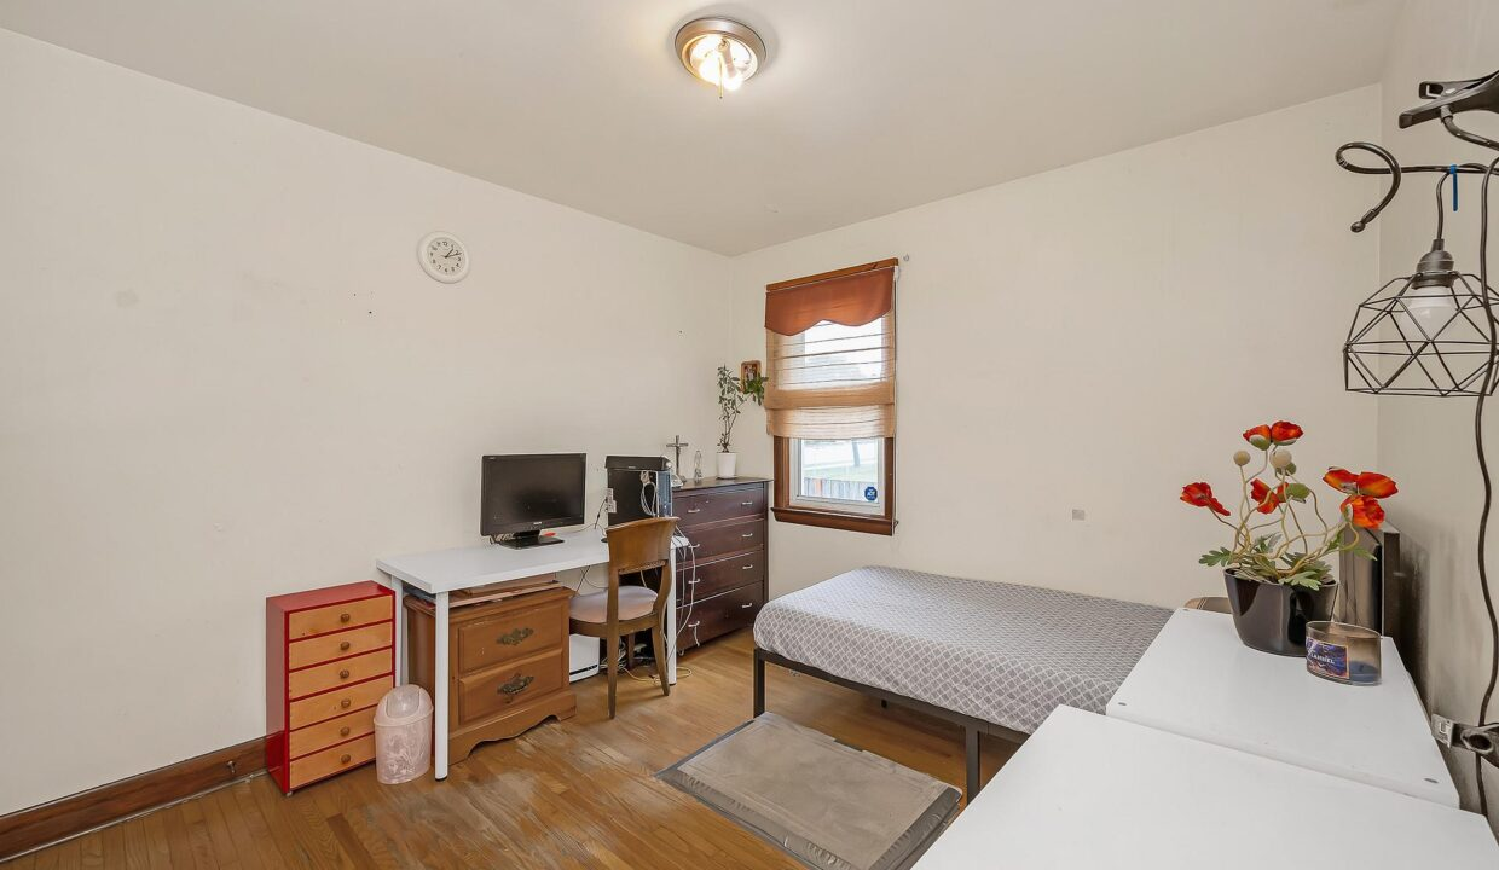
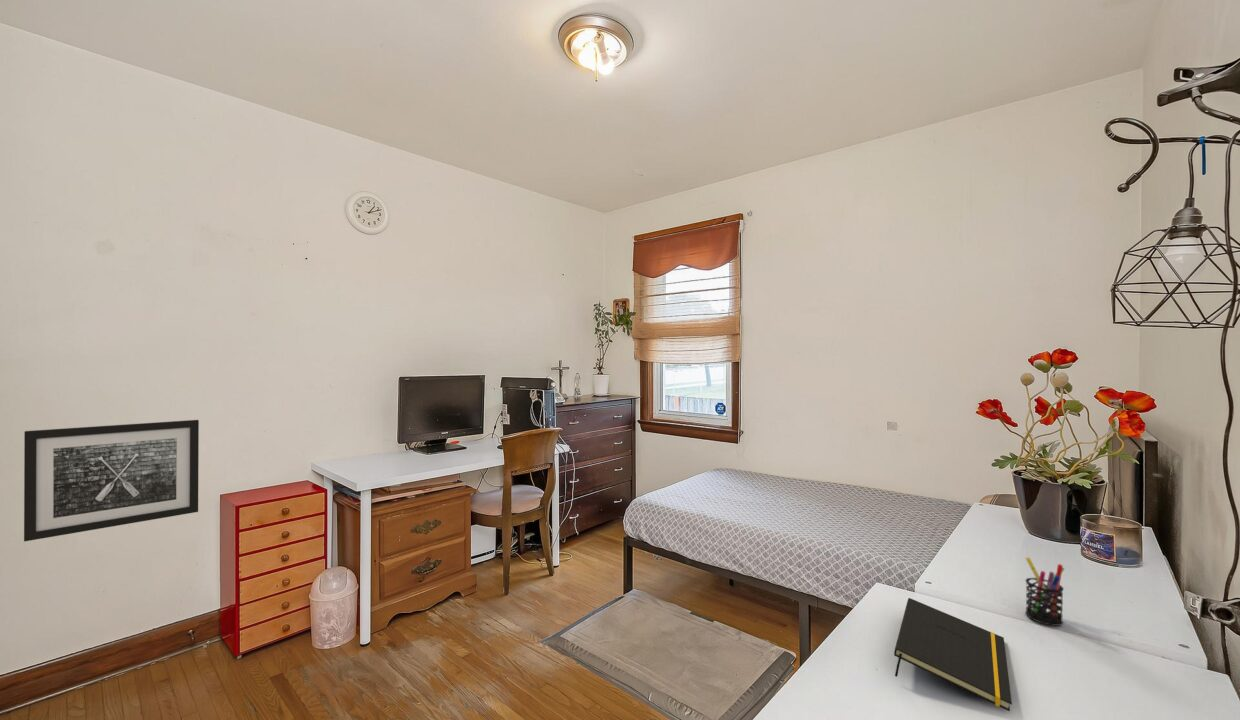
+ pen holder (1048, 589)
+ notepad (951, 646)
+ wall art (119, 474)
